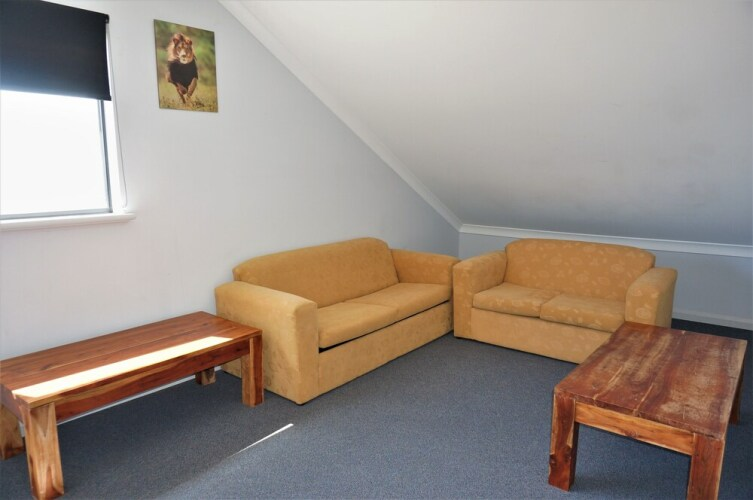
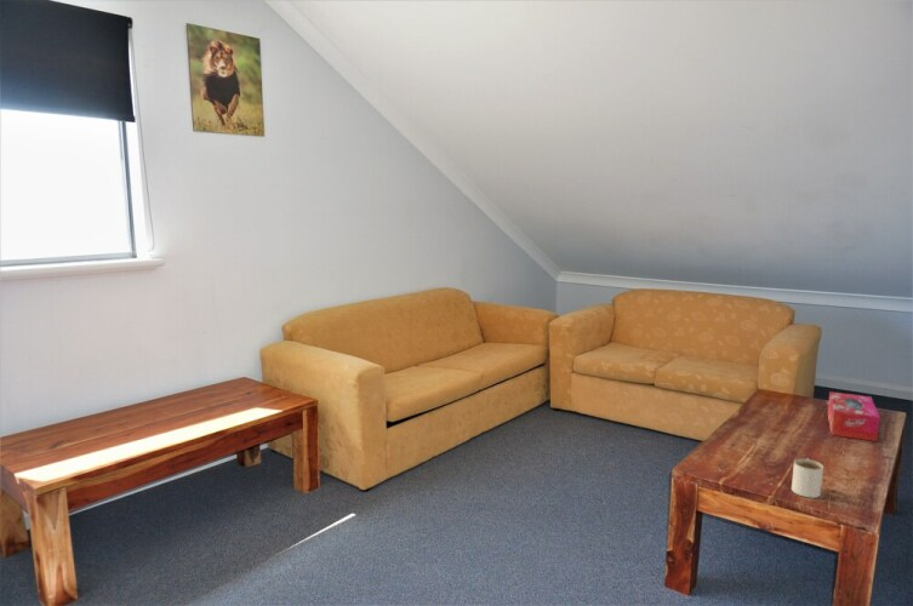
+ mug (806, 475)
+ tissue box (851, 415)
